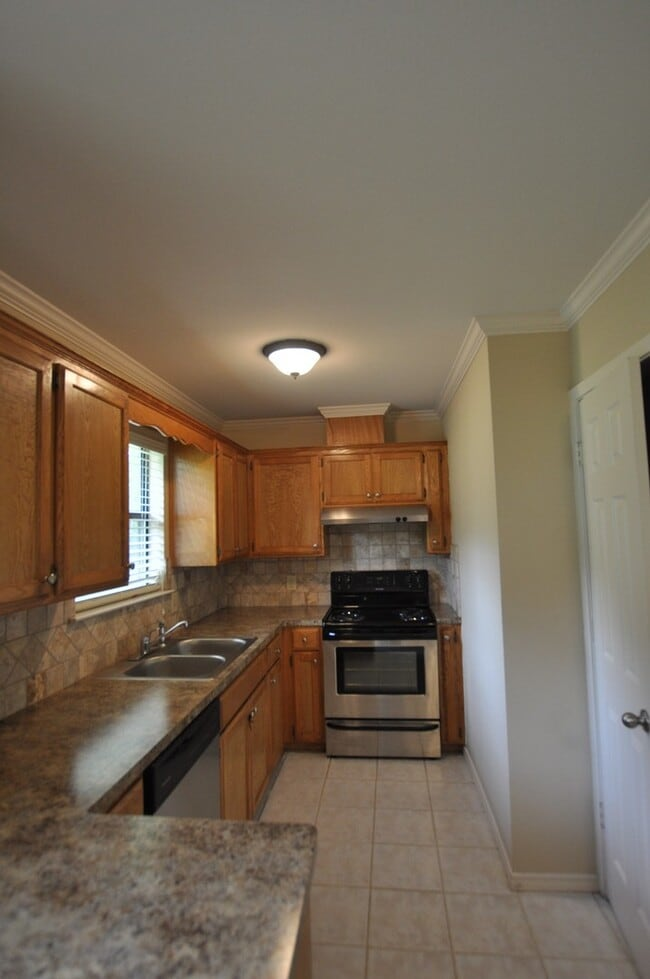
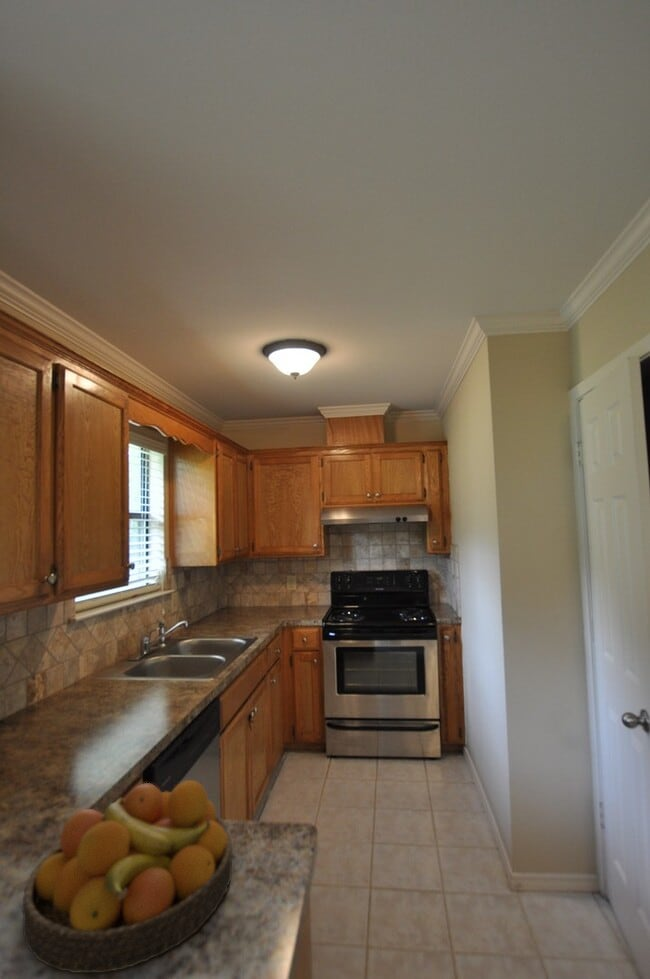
+ fruit bowl (135, 842)
